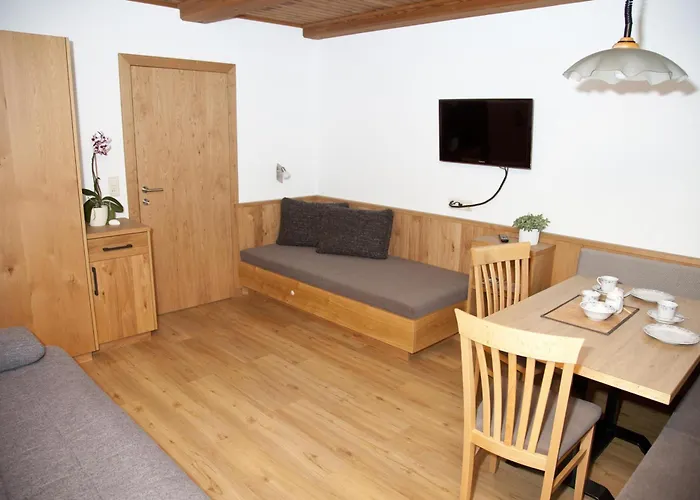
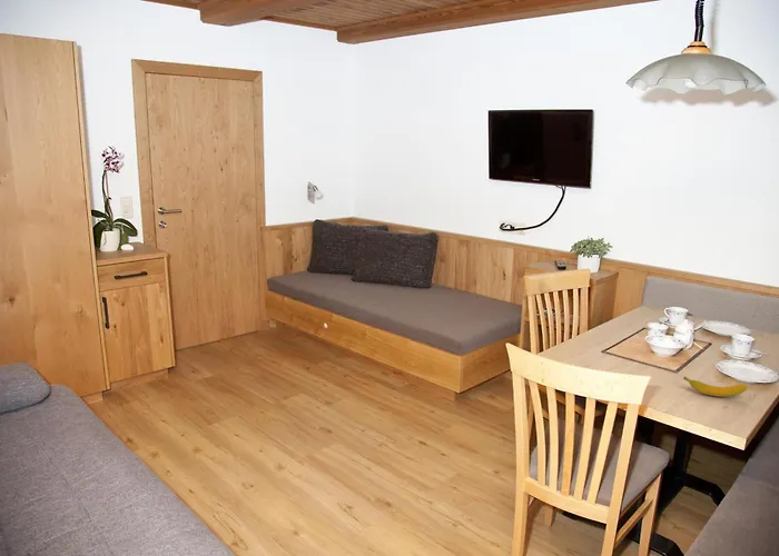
+ banana (714, 387)
